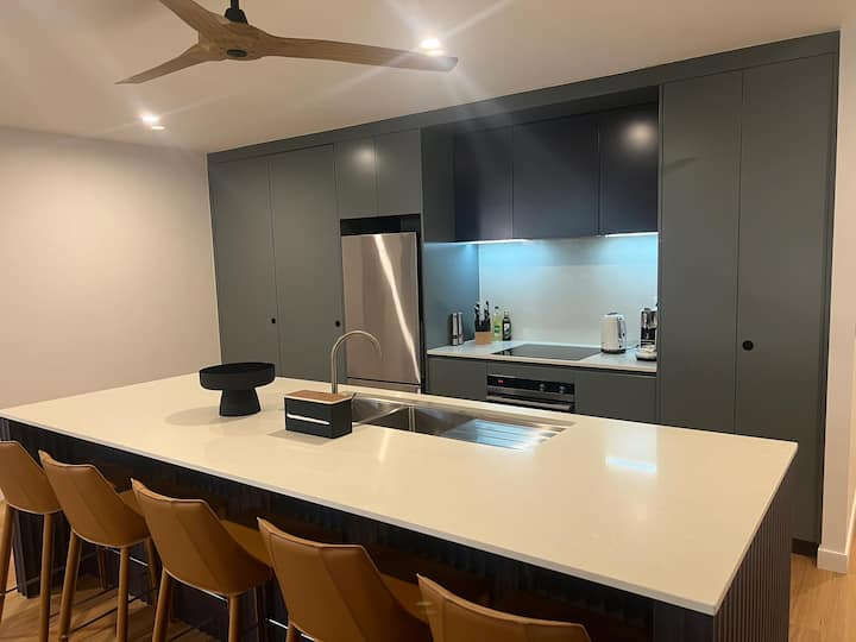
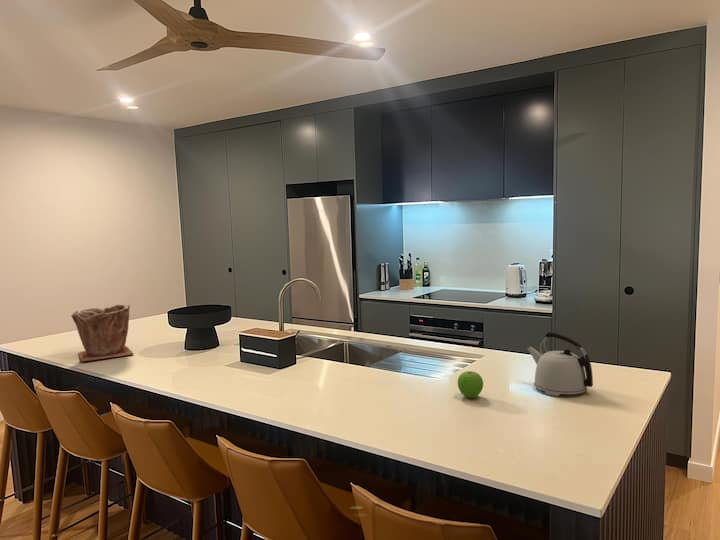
+ kettle (558, 360)
+ fruit (470, 384)
+ plant pot (104, 330)
